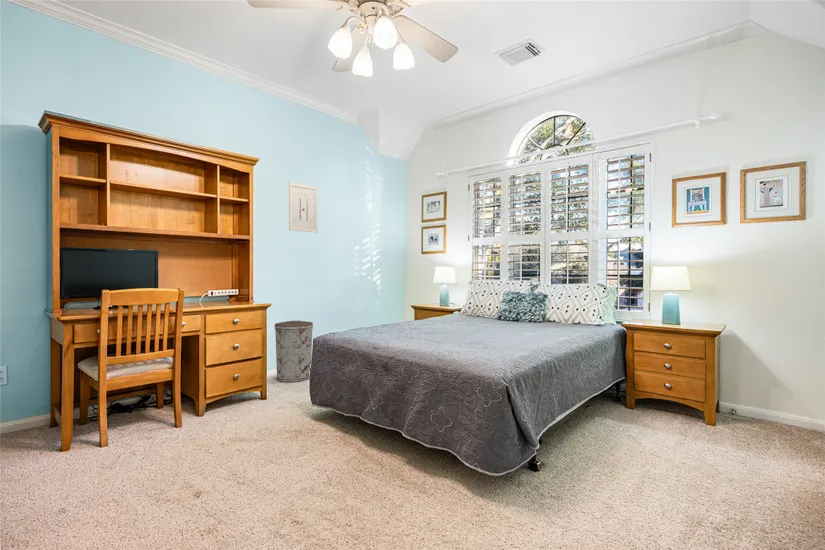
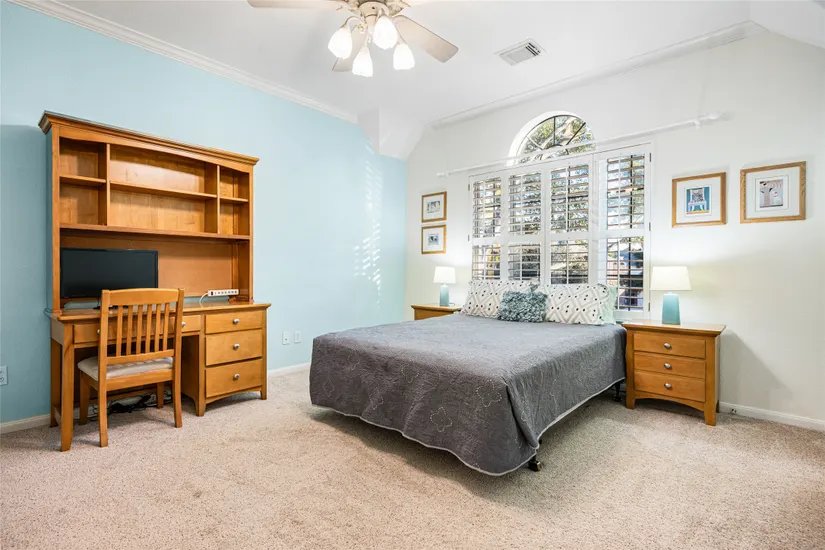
- trash can (294, 349)
- wall art (303, 208)
